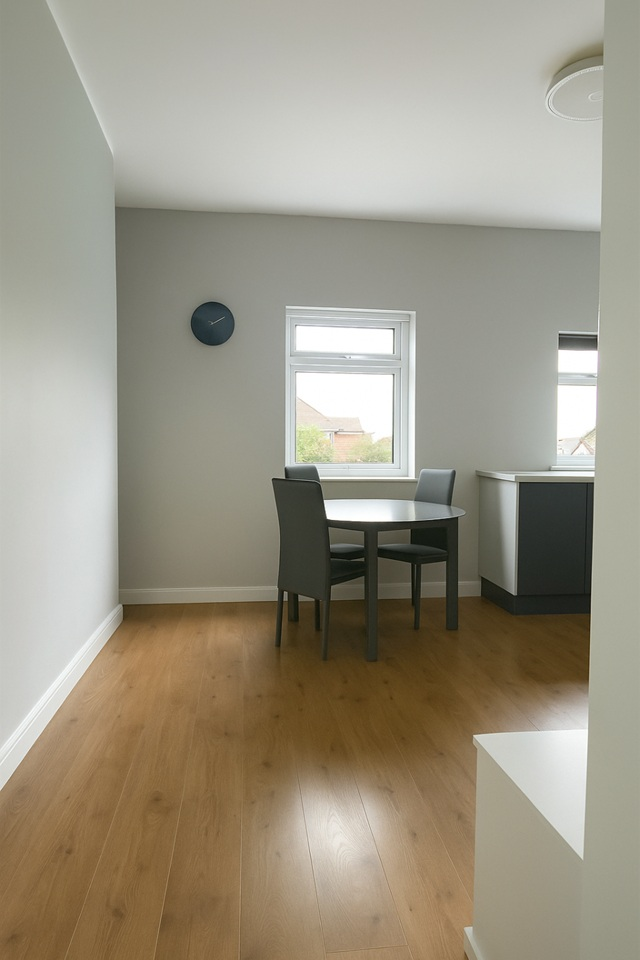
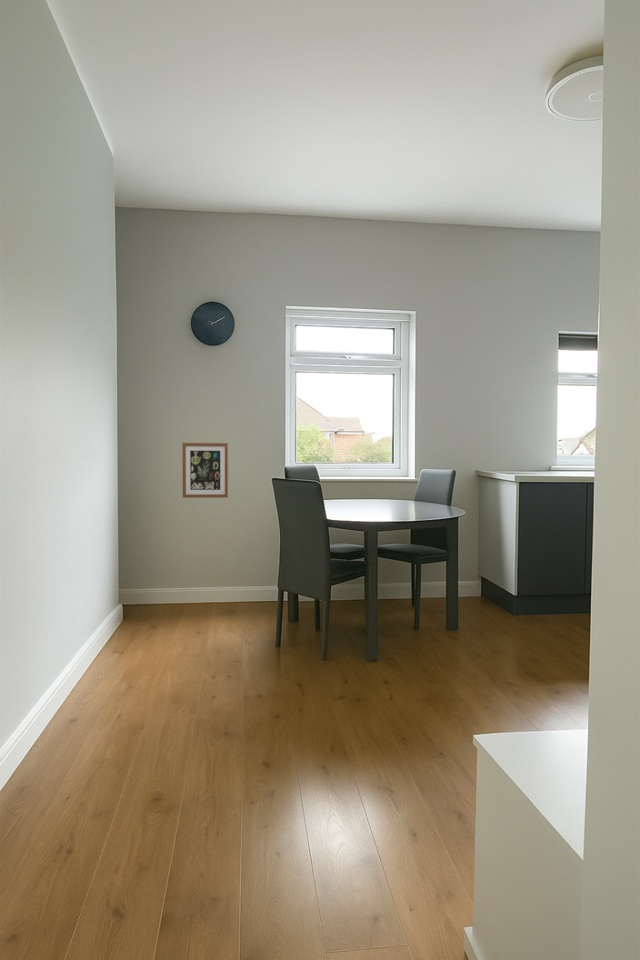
+ wall art (205, 470)
